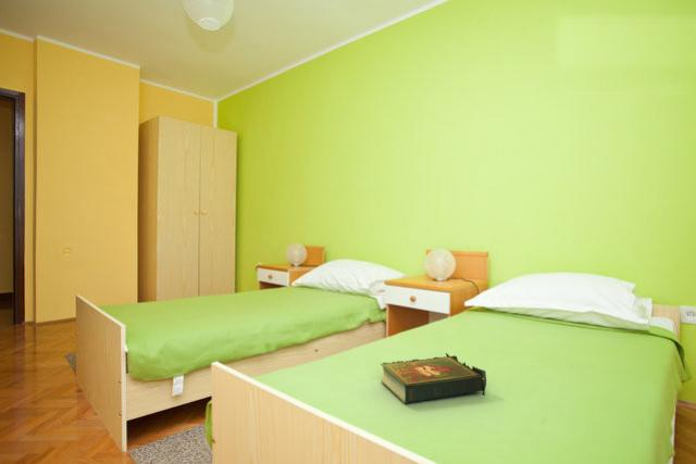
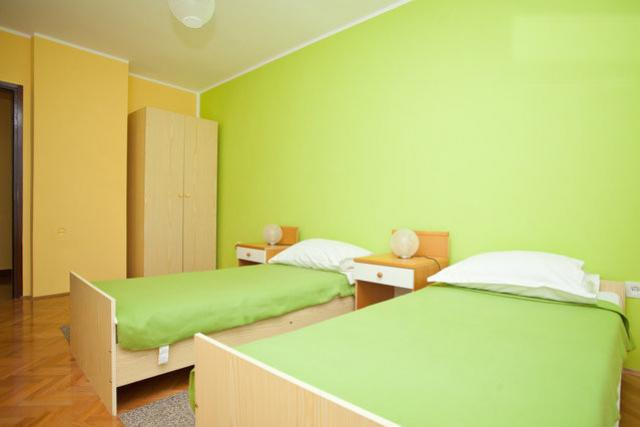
- book (434, 376)
